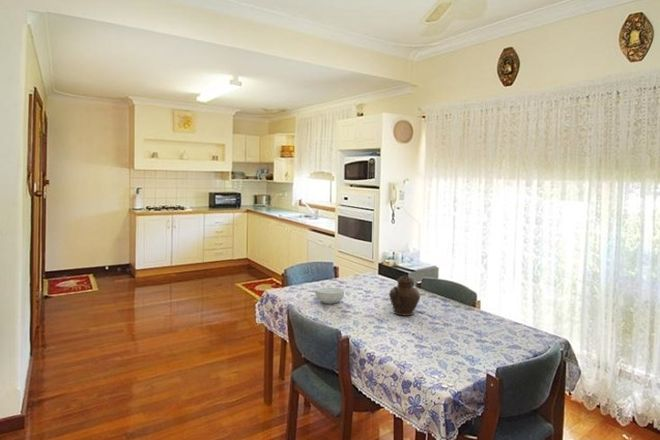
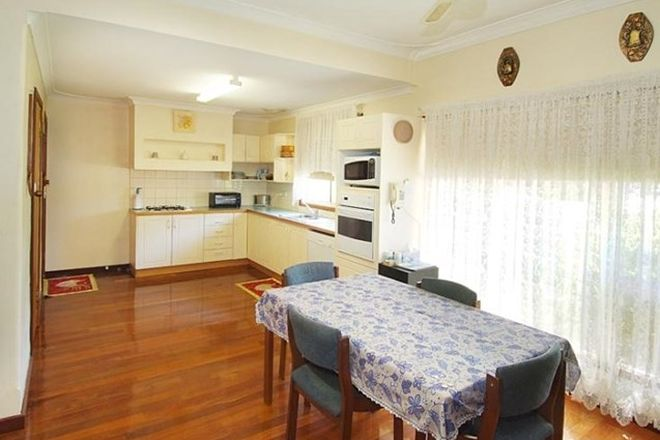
- cereal bowl (329, 295)
- teapot (403, 293)
